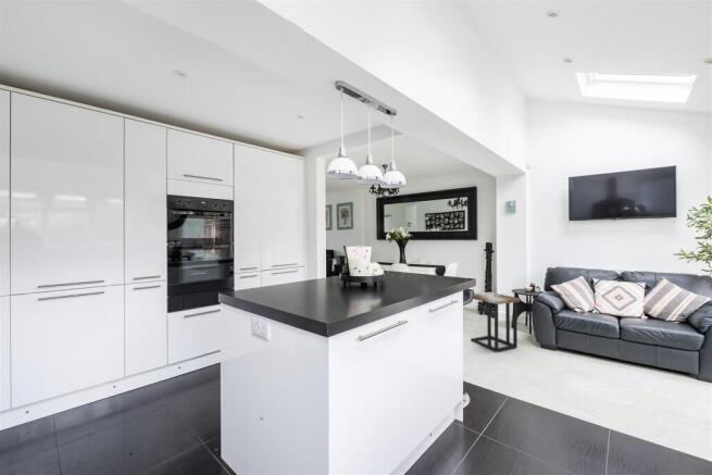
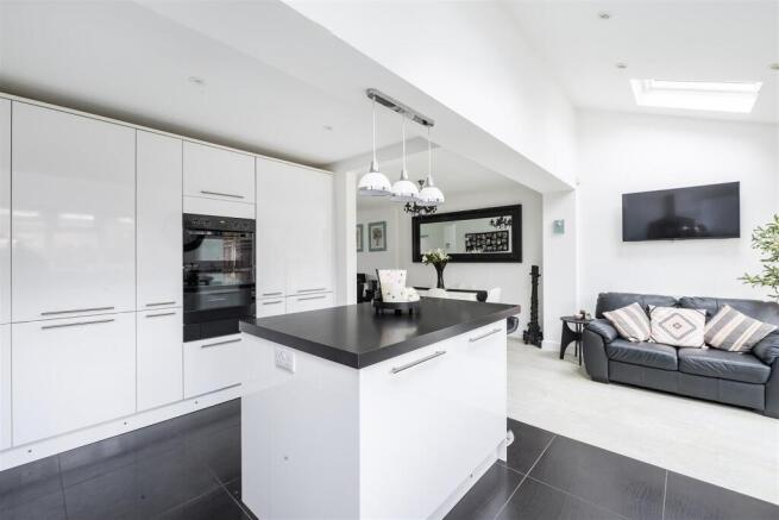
- side table (495, 320)
